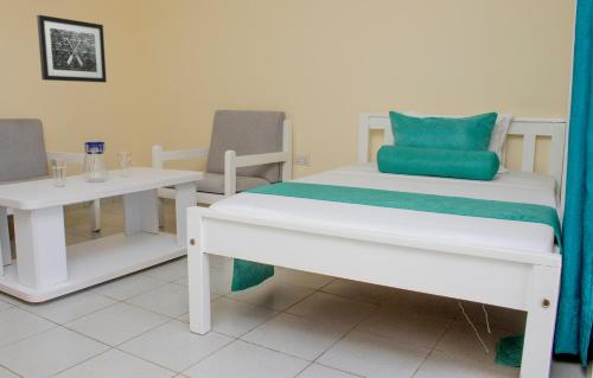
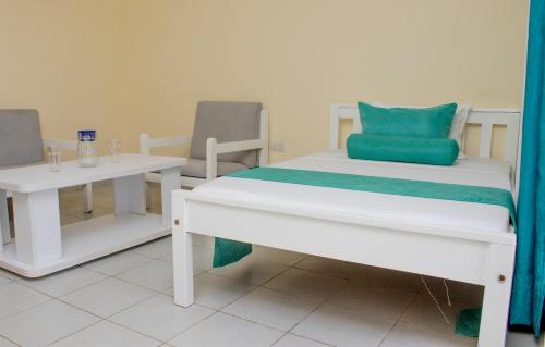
- wall art (74, 51)
